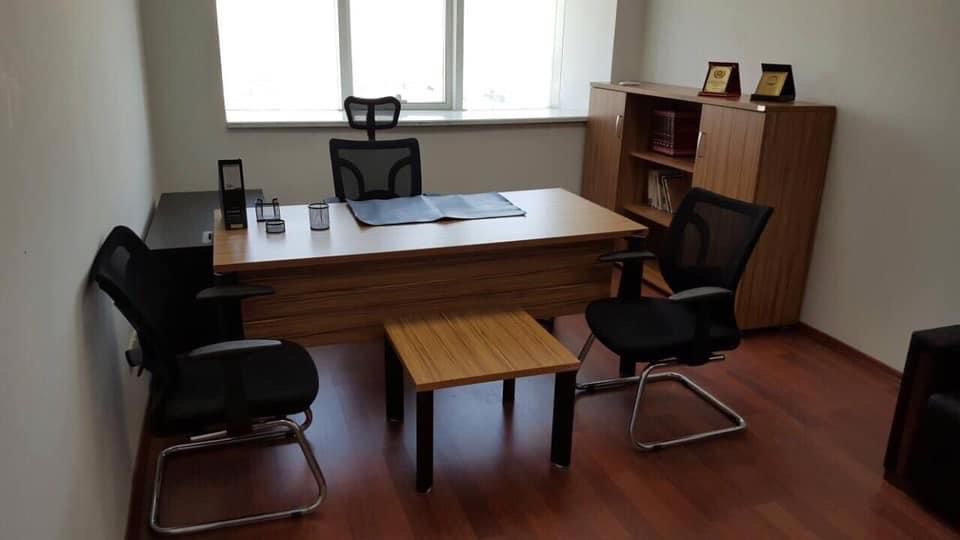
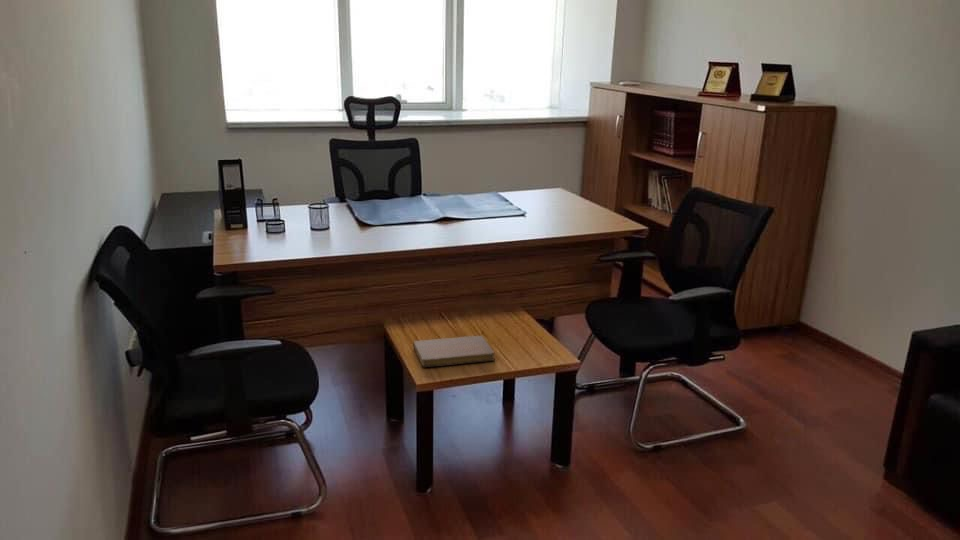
+ notebook (453, 350)
